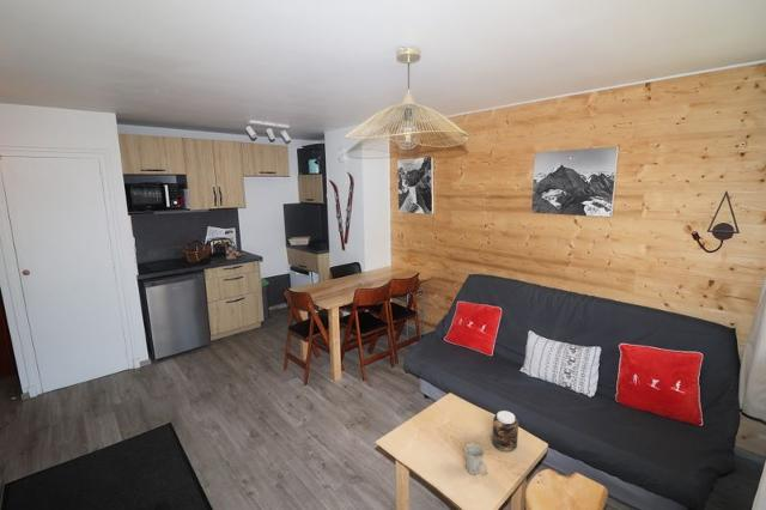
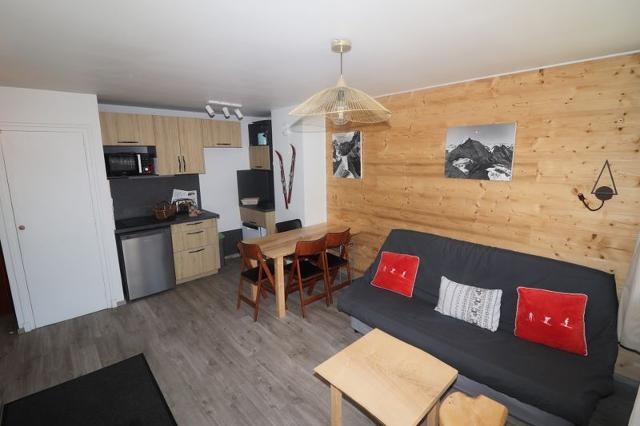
- mug (476, 462)
- jar (505, 429)
